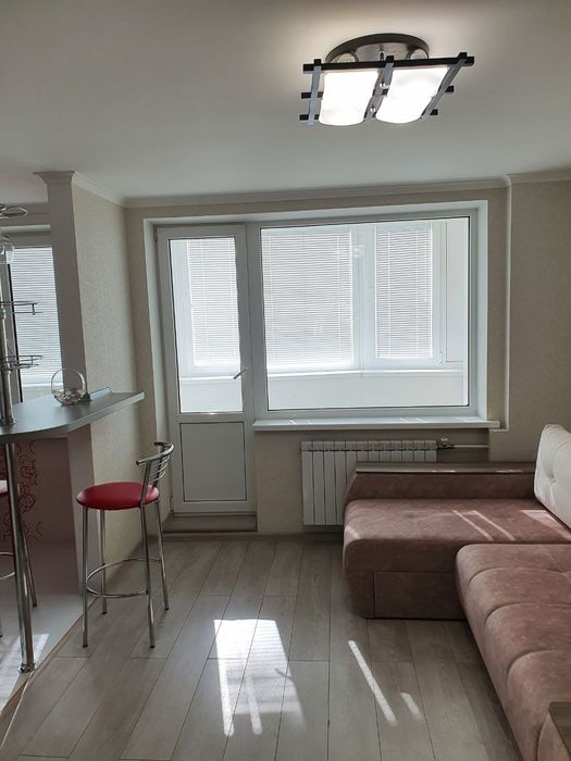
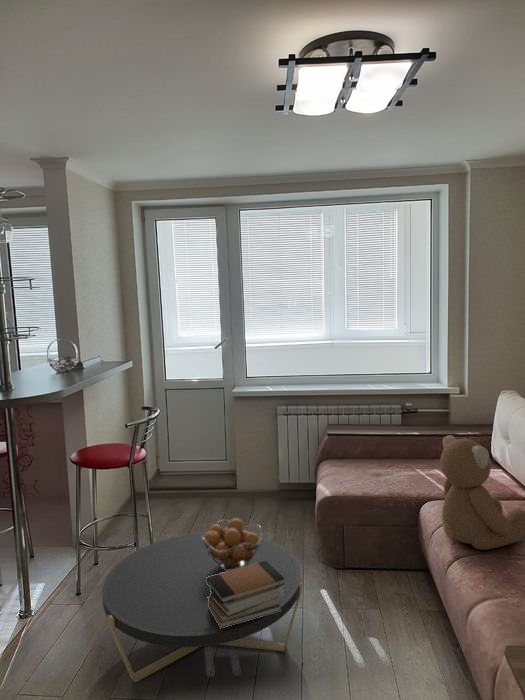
+ fruit basket (232, 543)
+ teddy bear (478, 488)
+ book stack (245, 593)
+ coffee table (204, 606)
